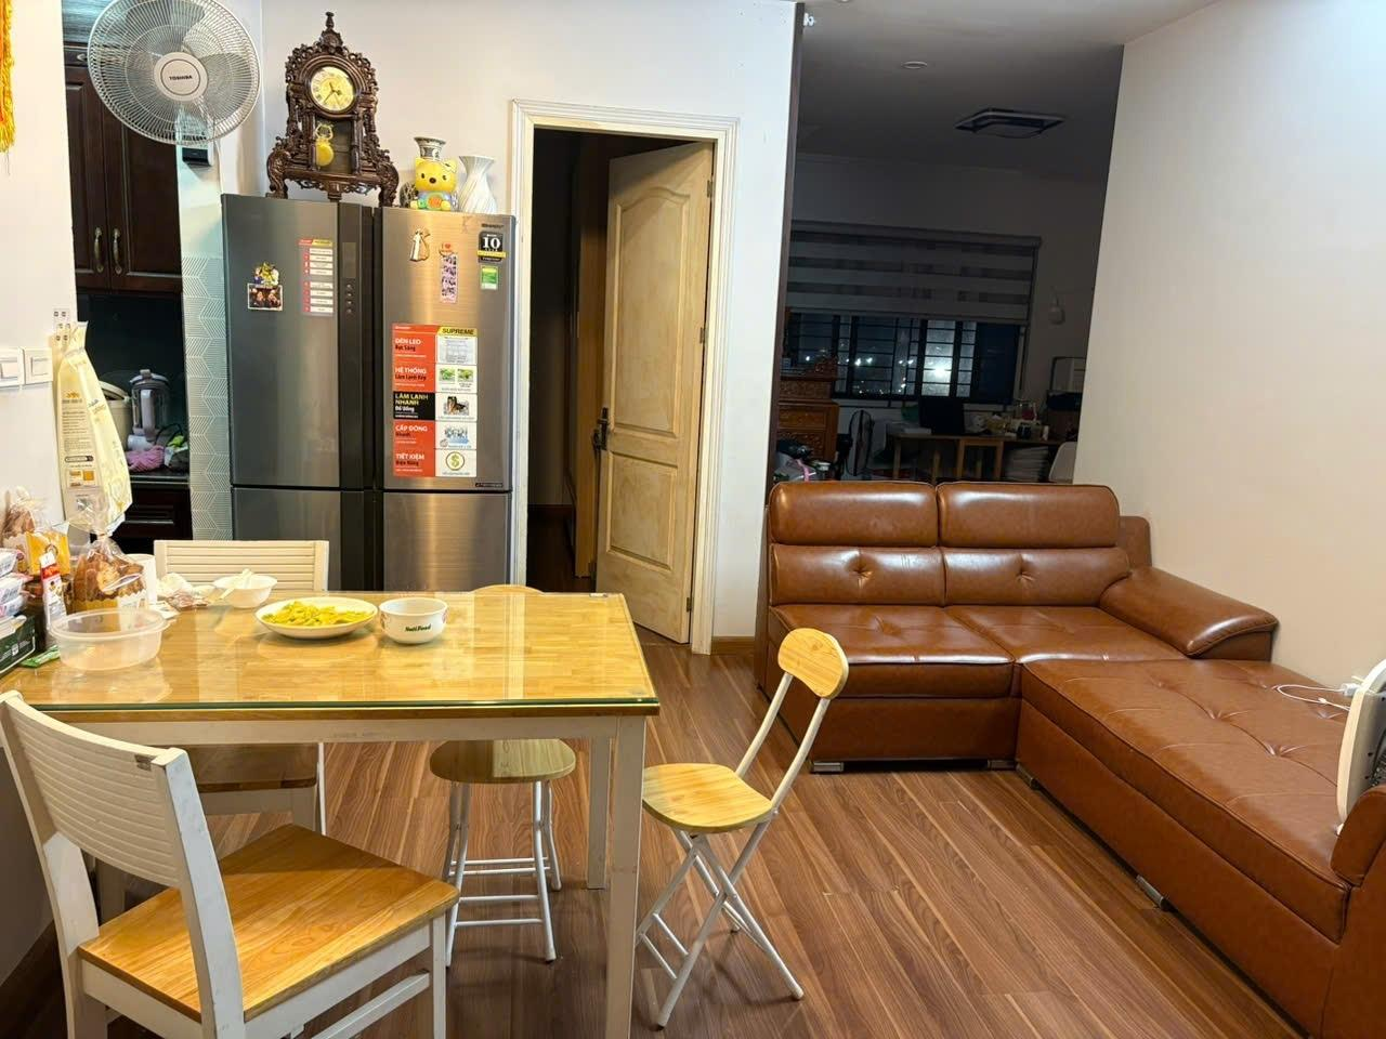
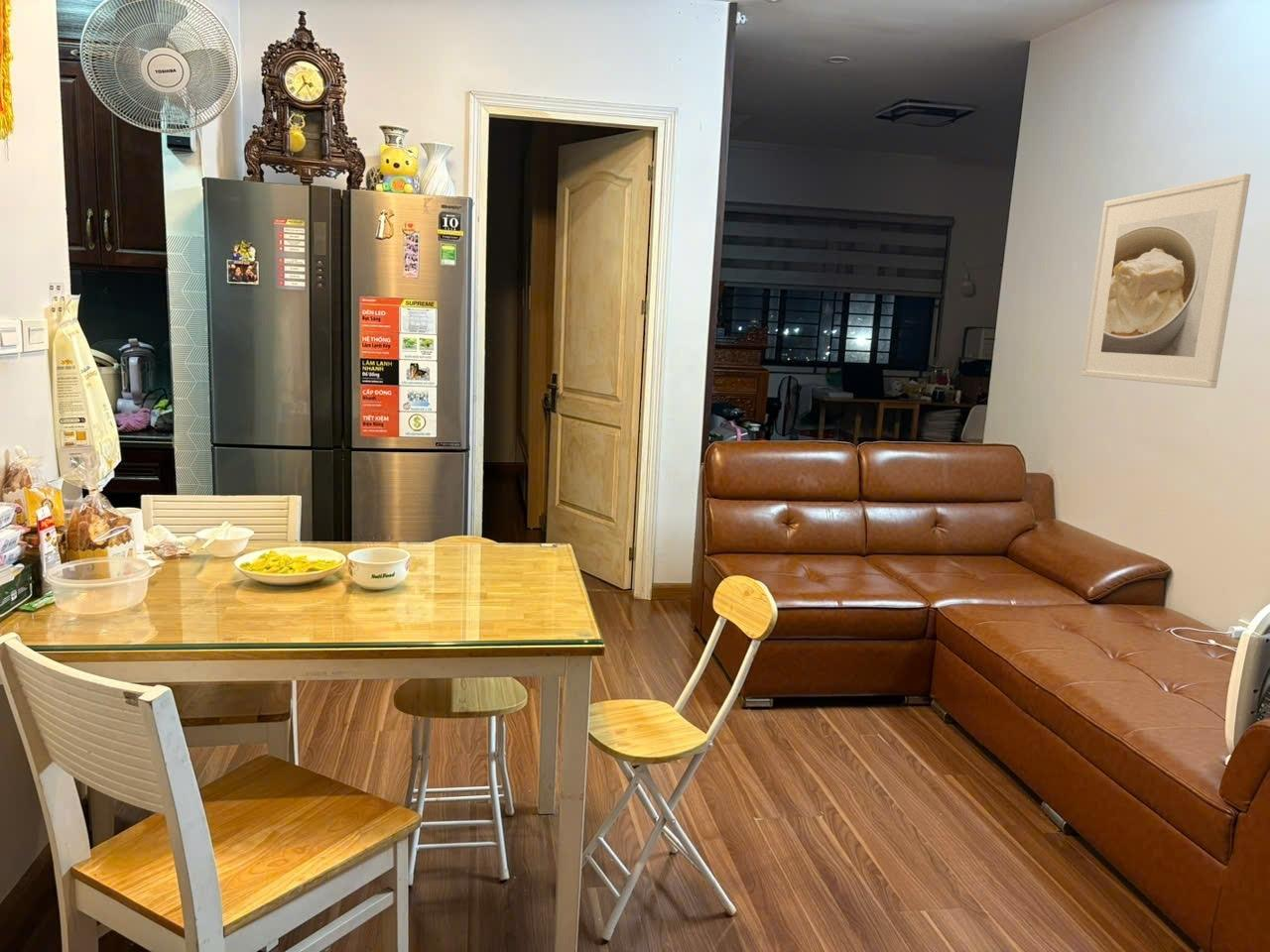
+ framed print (1155, 287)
